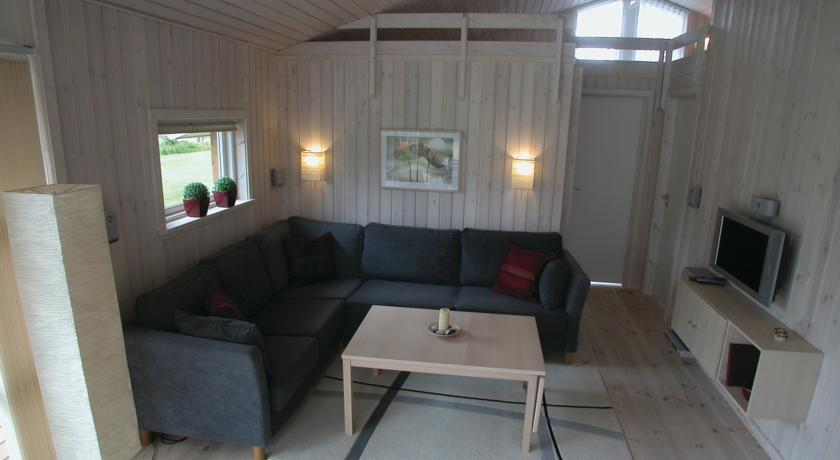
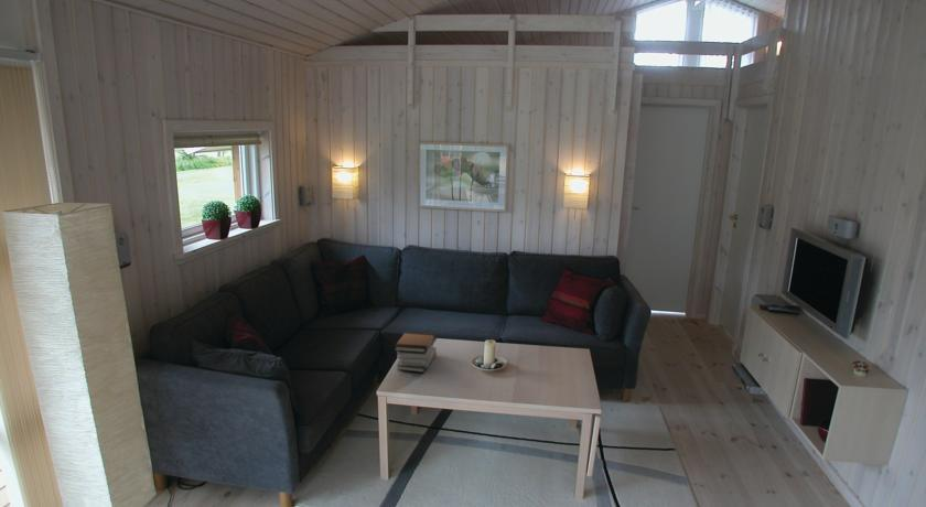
+ book stack (416, 350)
